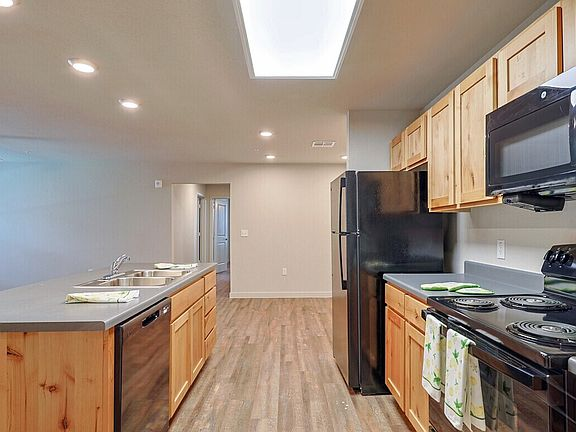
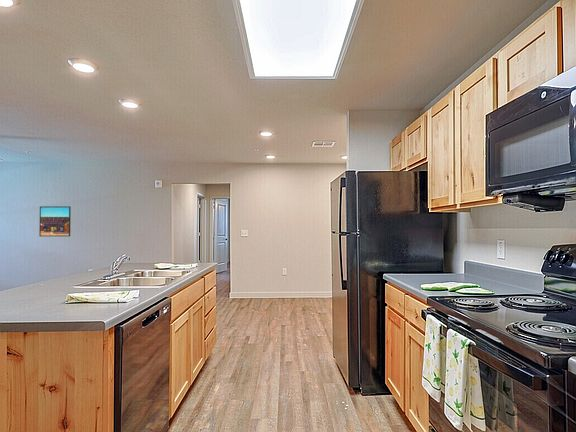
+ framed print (55, 221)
